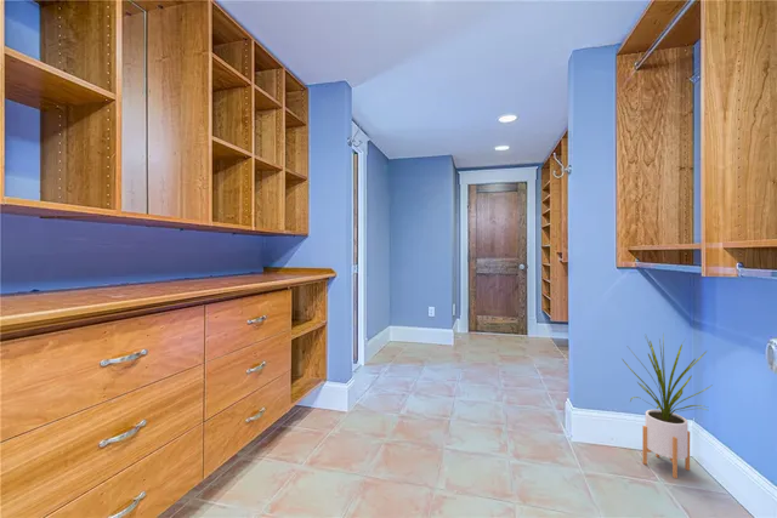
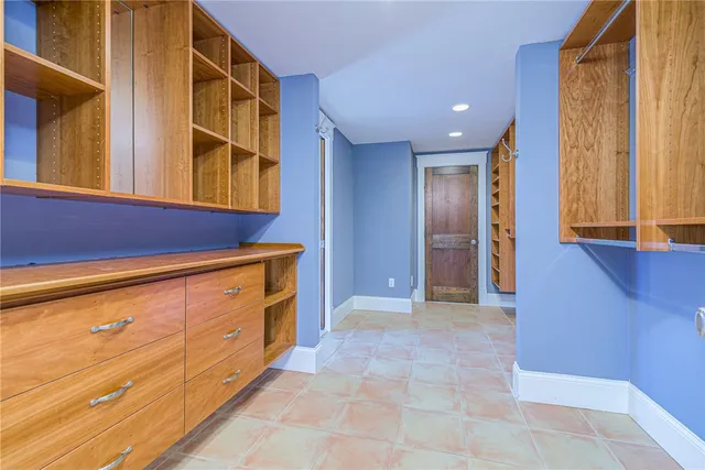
- house plant (668, 402)
